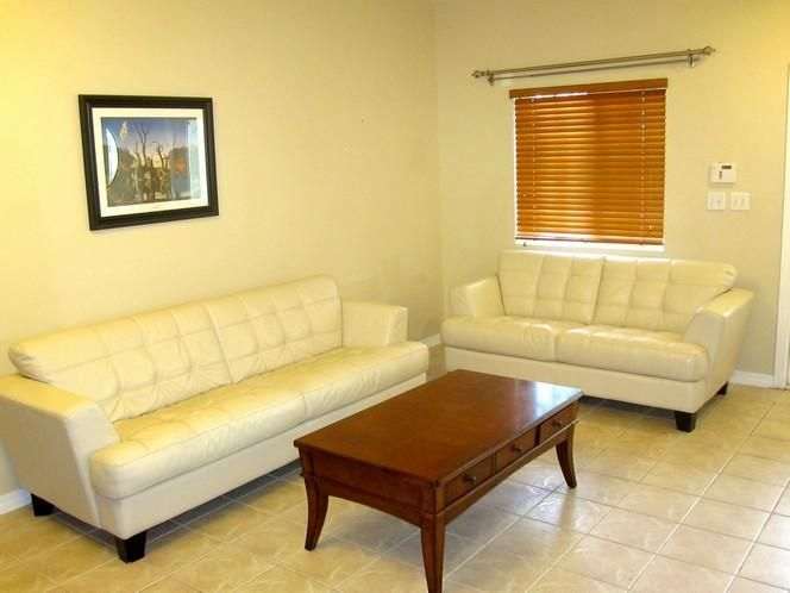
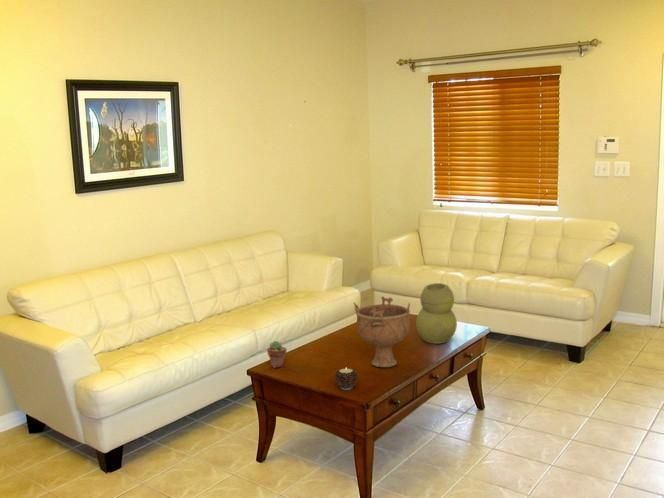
+ candle (346, 377)
+ potted succulent (276, 353)
+ vase (436, 312)
+ decorative bowl (382, 333)
